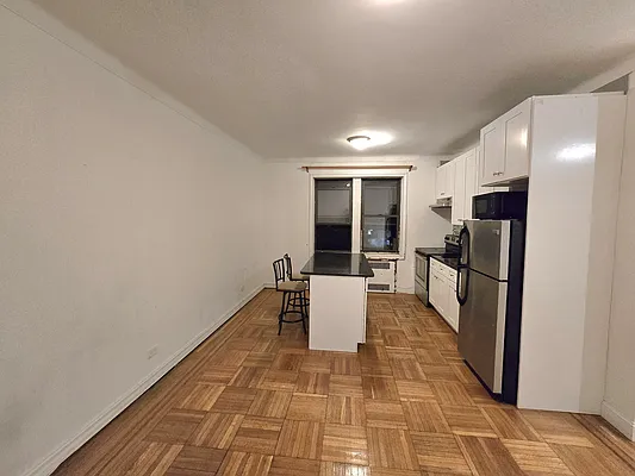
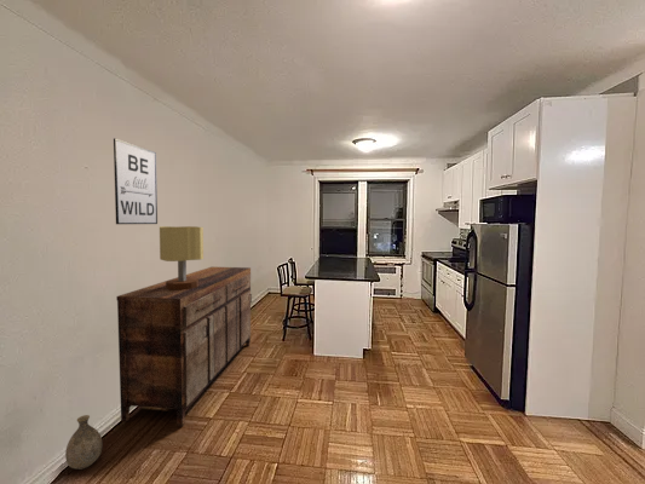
+ vase (83, 440)
+ table lamp (182, 257)
+ wall art (137, 185)
+ sideboard (202, 327)
